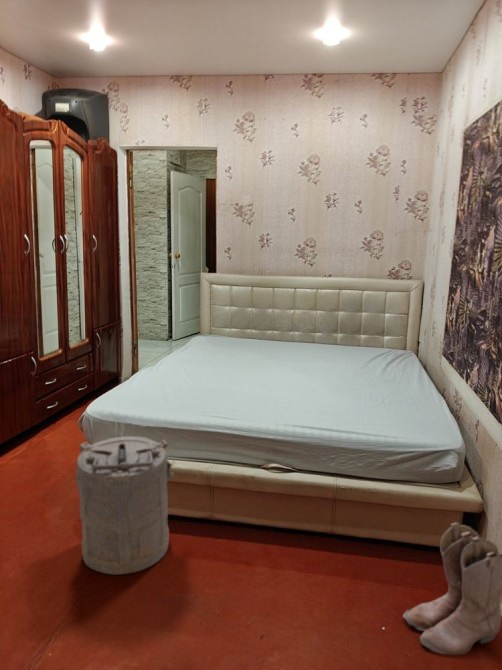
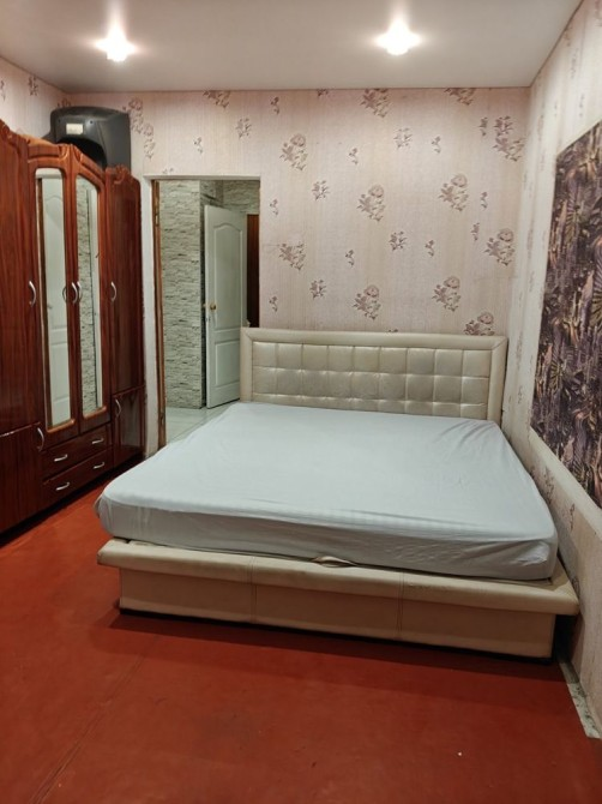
- boots (455, 584)
- laundry hamper (121, 495)
